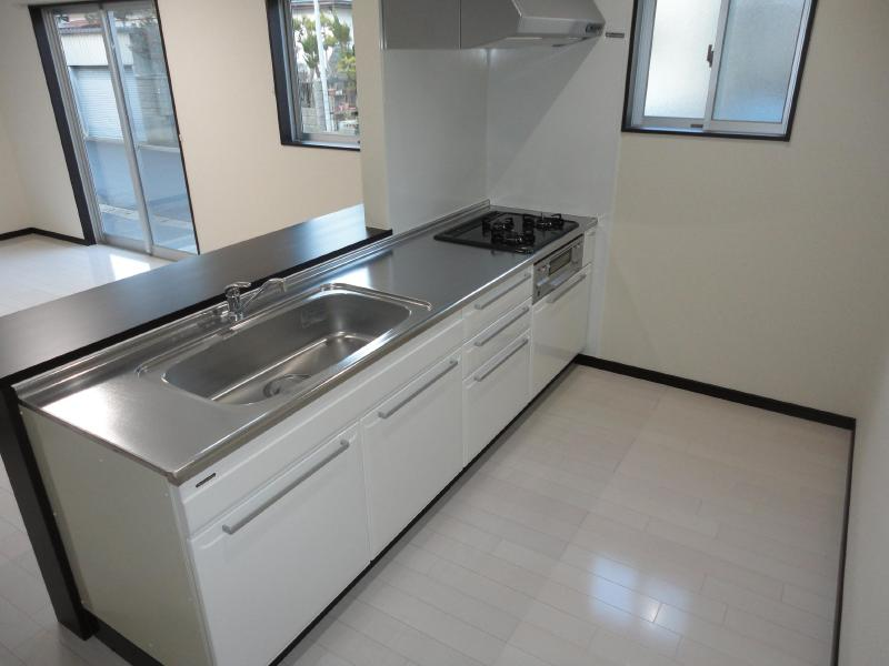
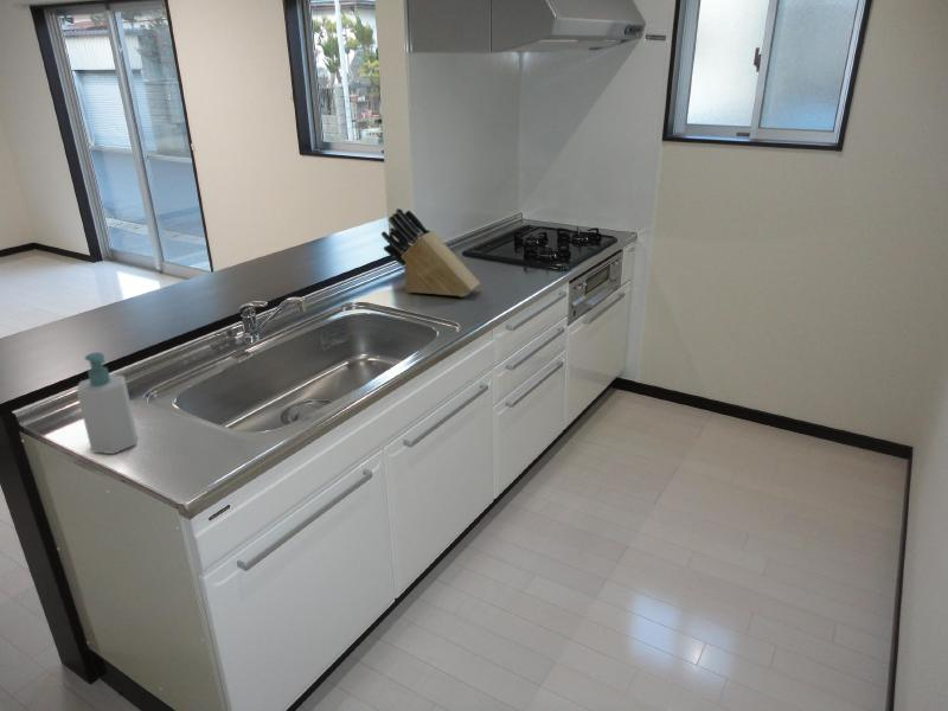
+ knife block (430, 250)
+ soap bottle (104, 401)
